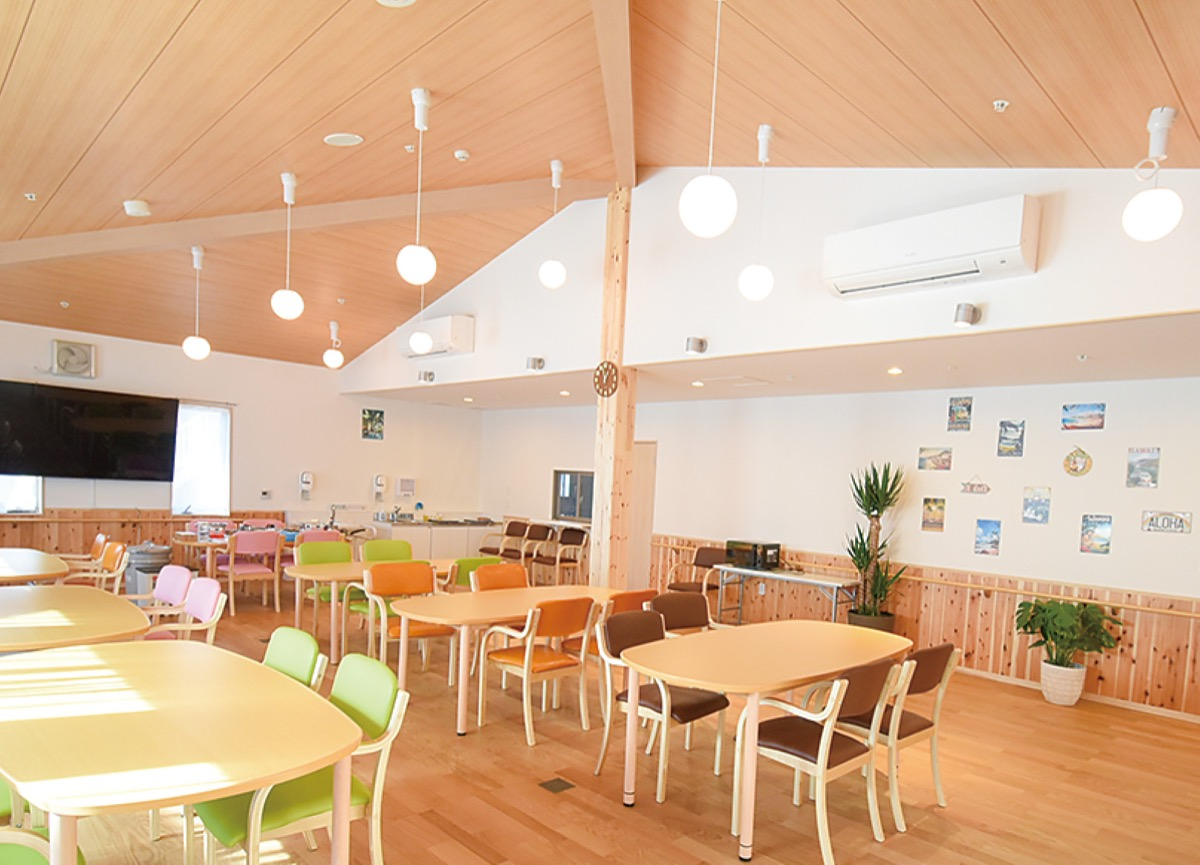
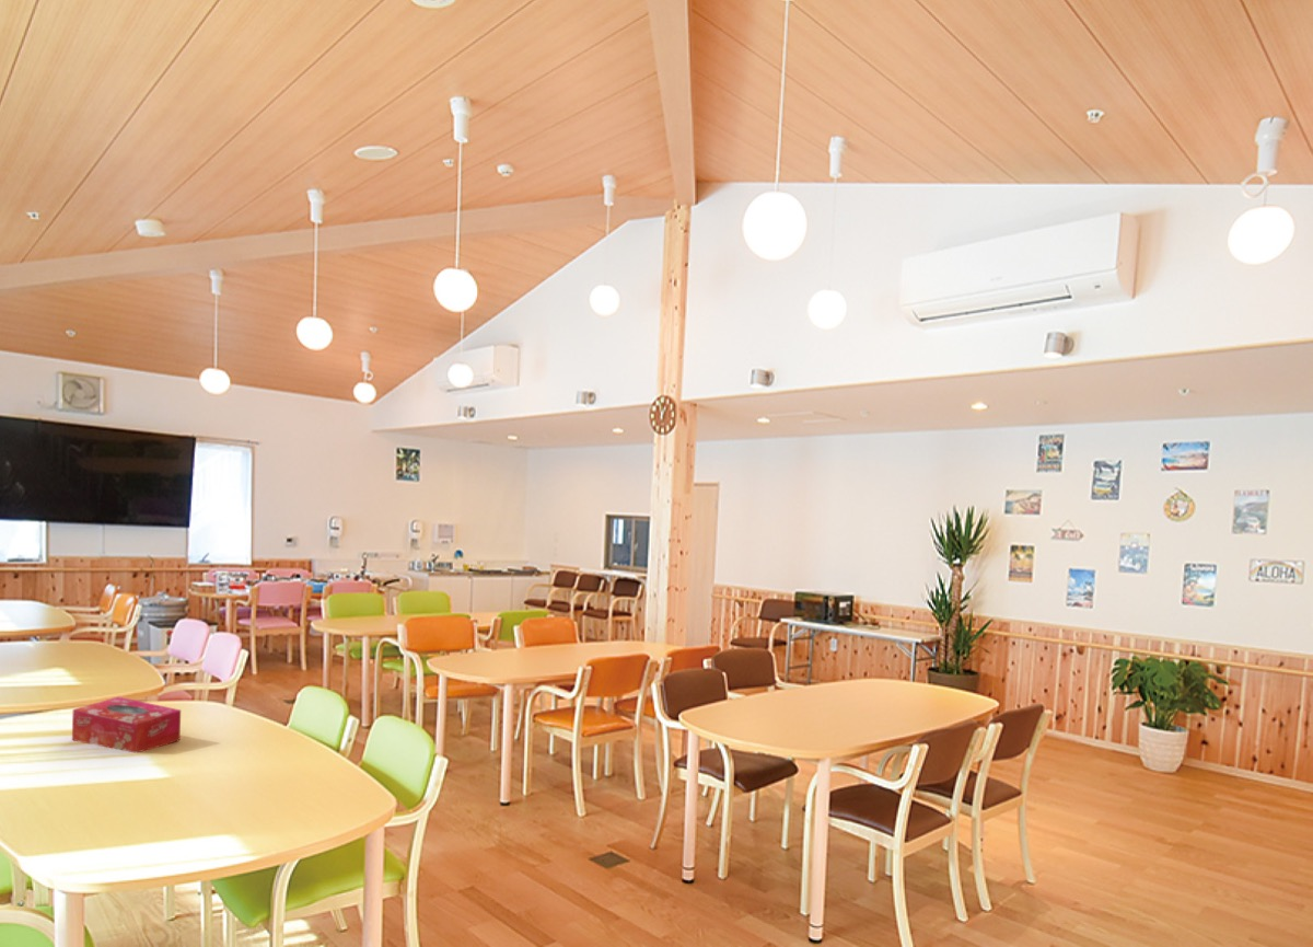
+ tissue box (126, 725)
